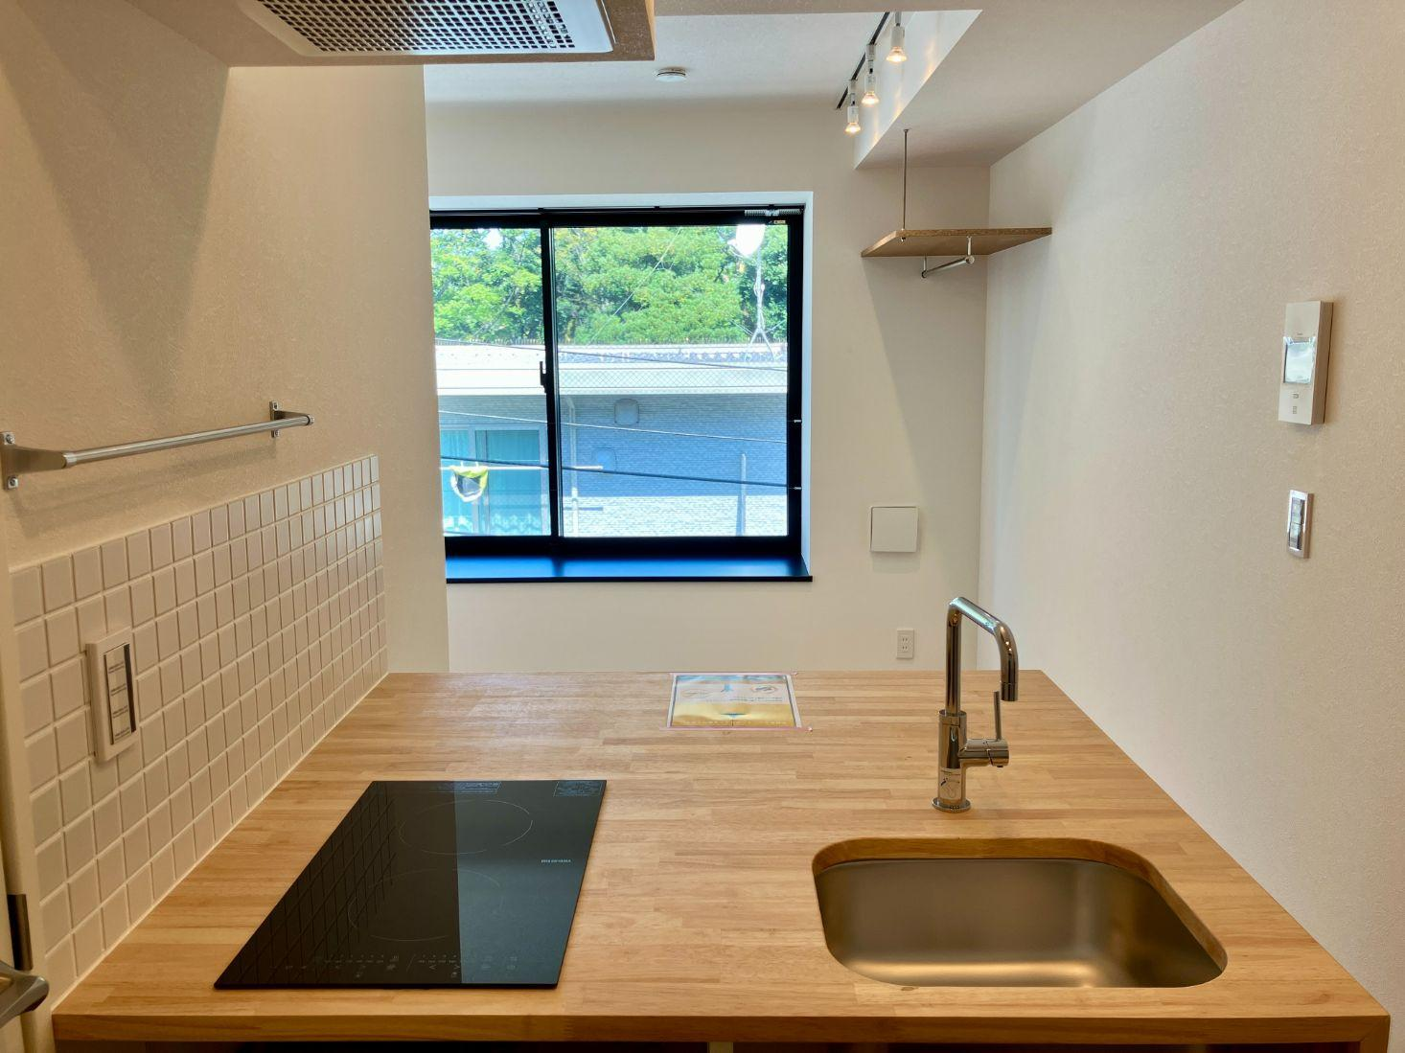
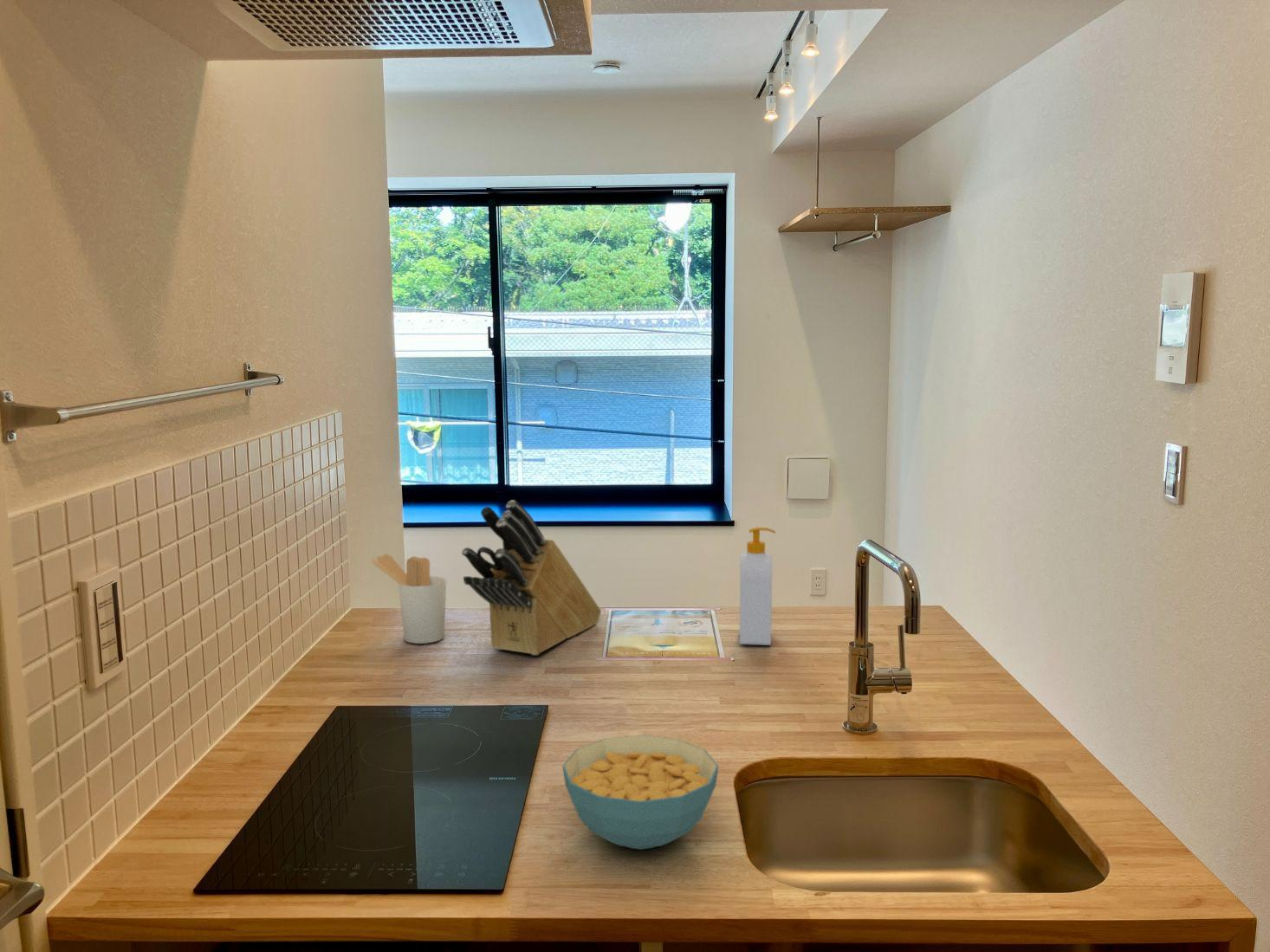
+ cereal bowl (640, 801)
+ knife block (535, 567)
+ soap bottle (757, 584)
+ utensil holder (410, 595)
